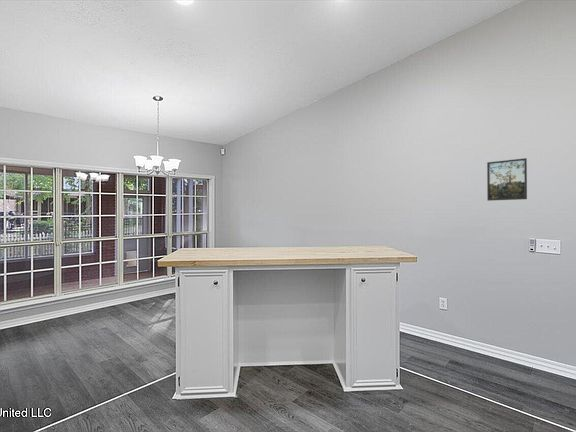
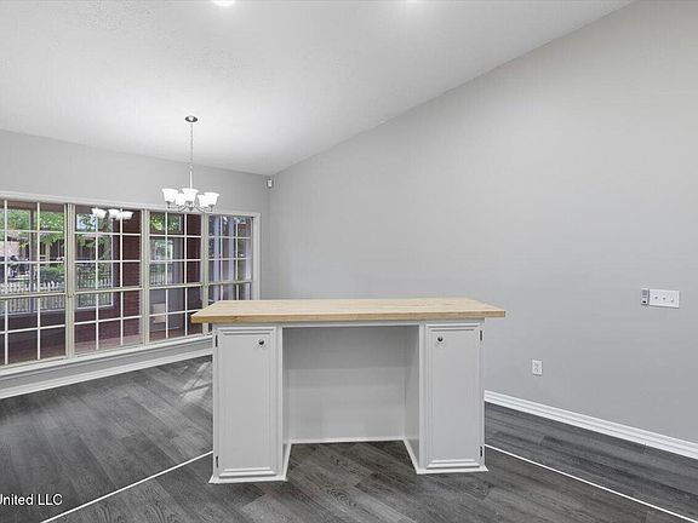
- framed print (506, 180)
